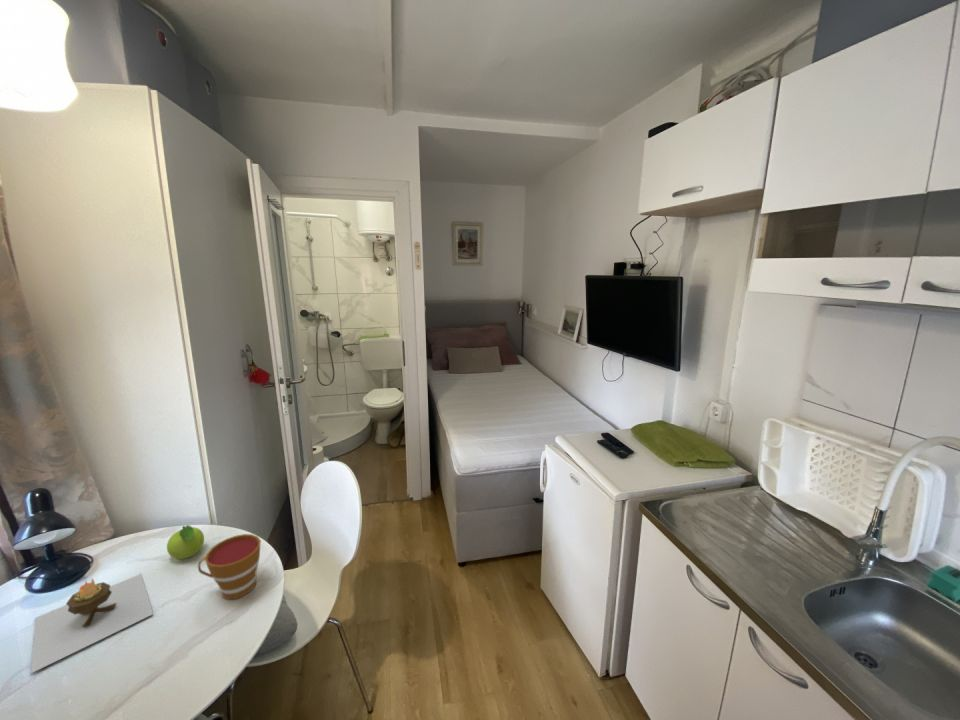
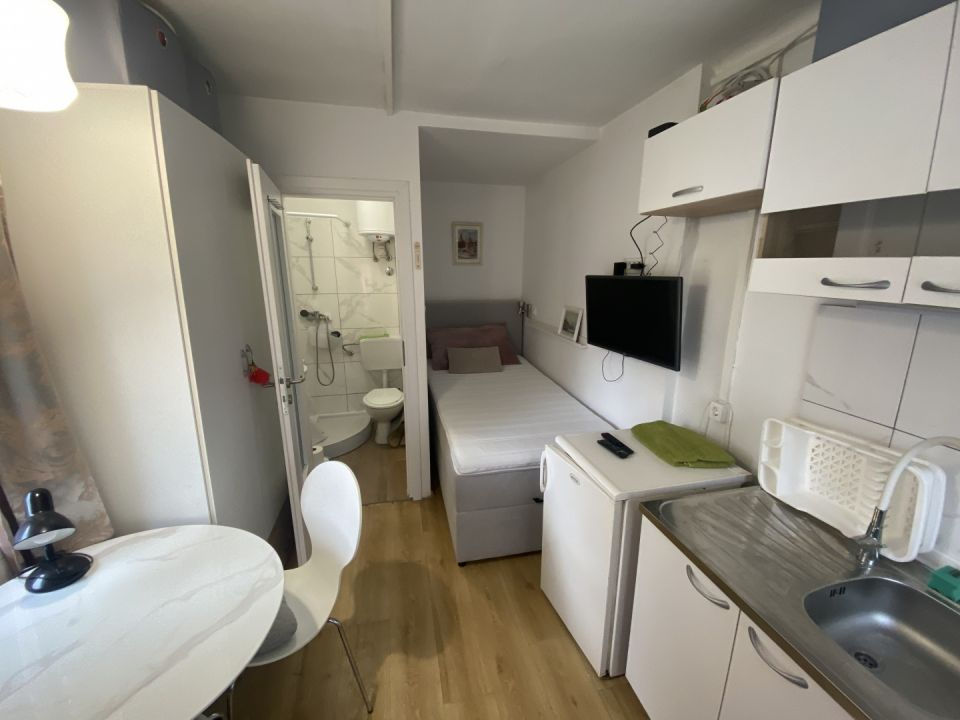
- cup (231, 569)
- fruit (186, 542)
- candle (89, 598)
